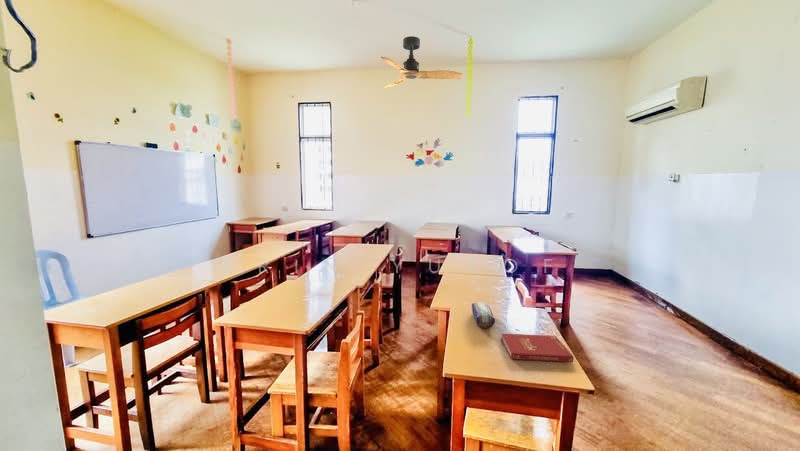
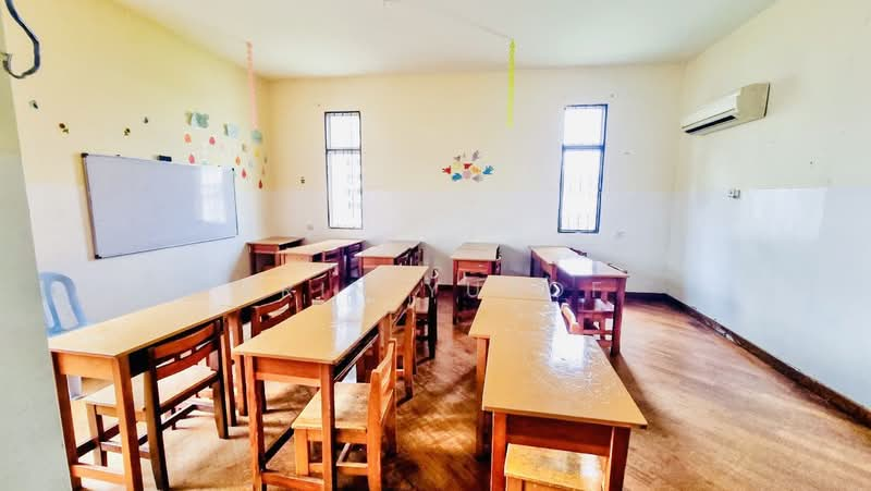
- pencil case (482, 313)
- ceiling fan (418, 62)
- book (534, 347)
